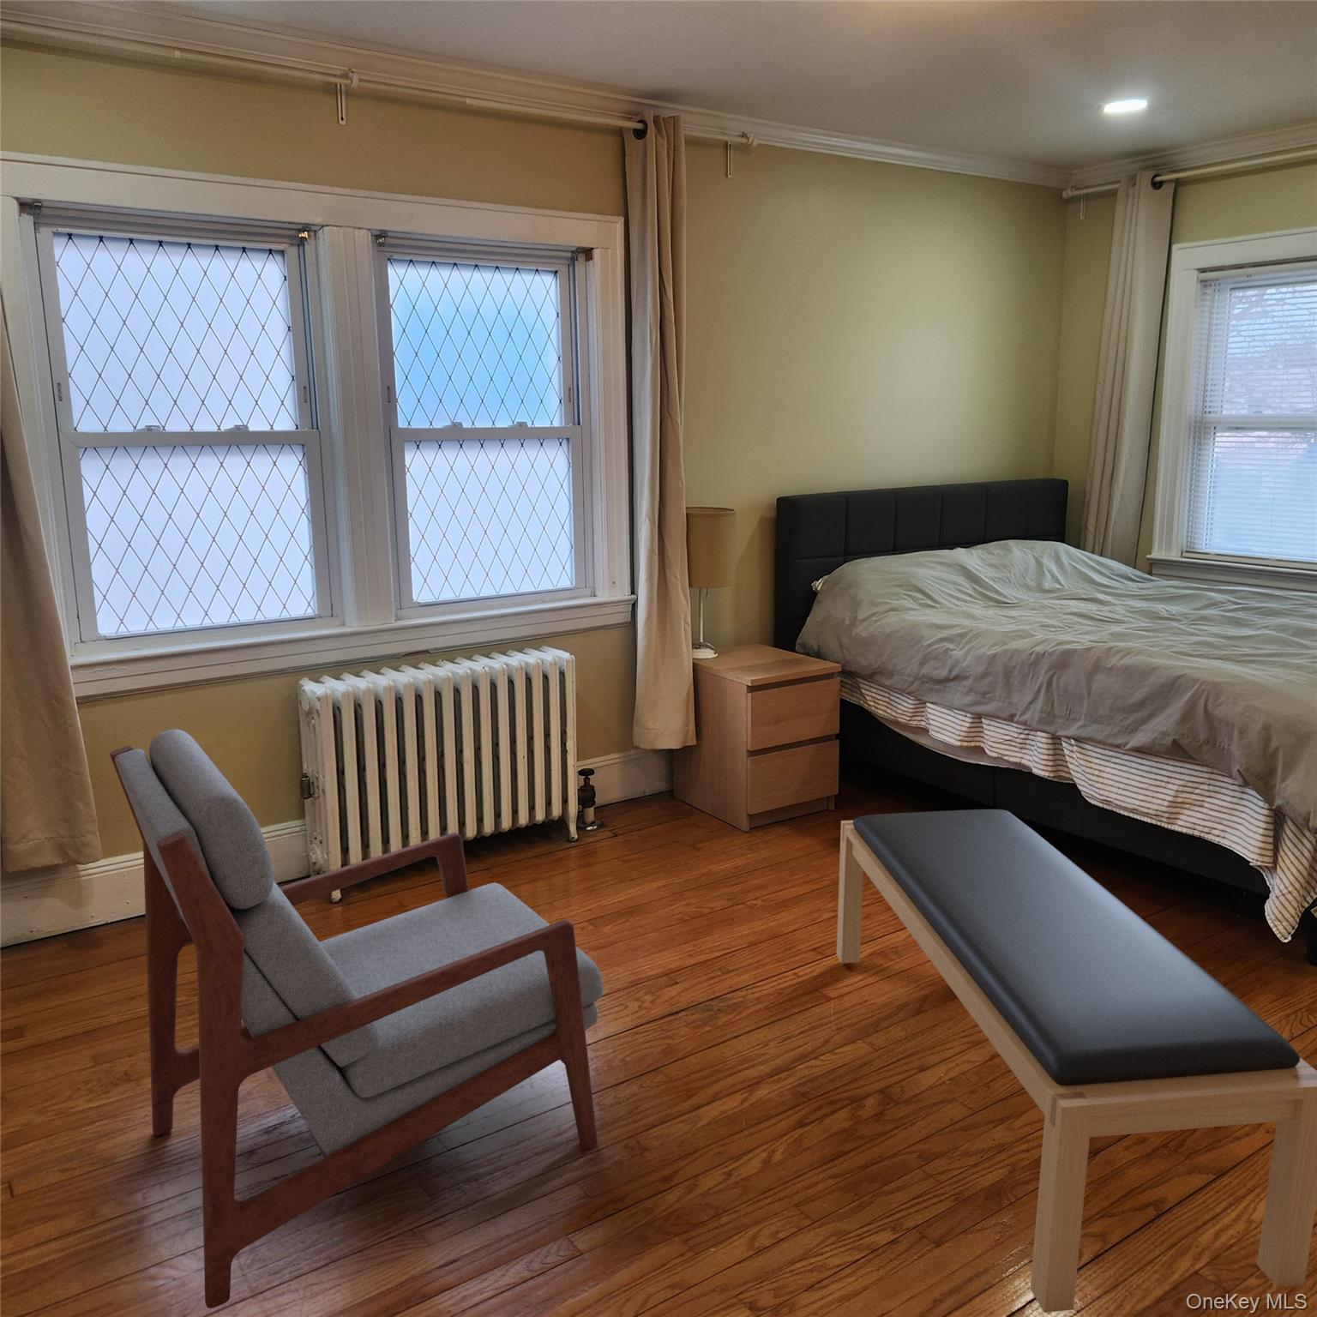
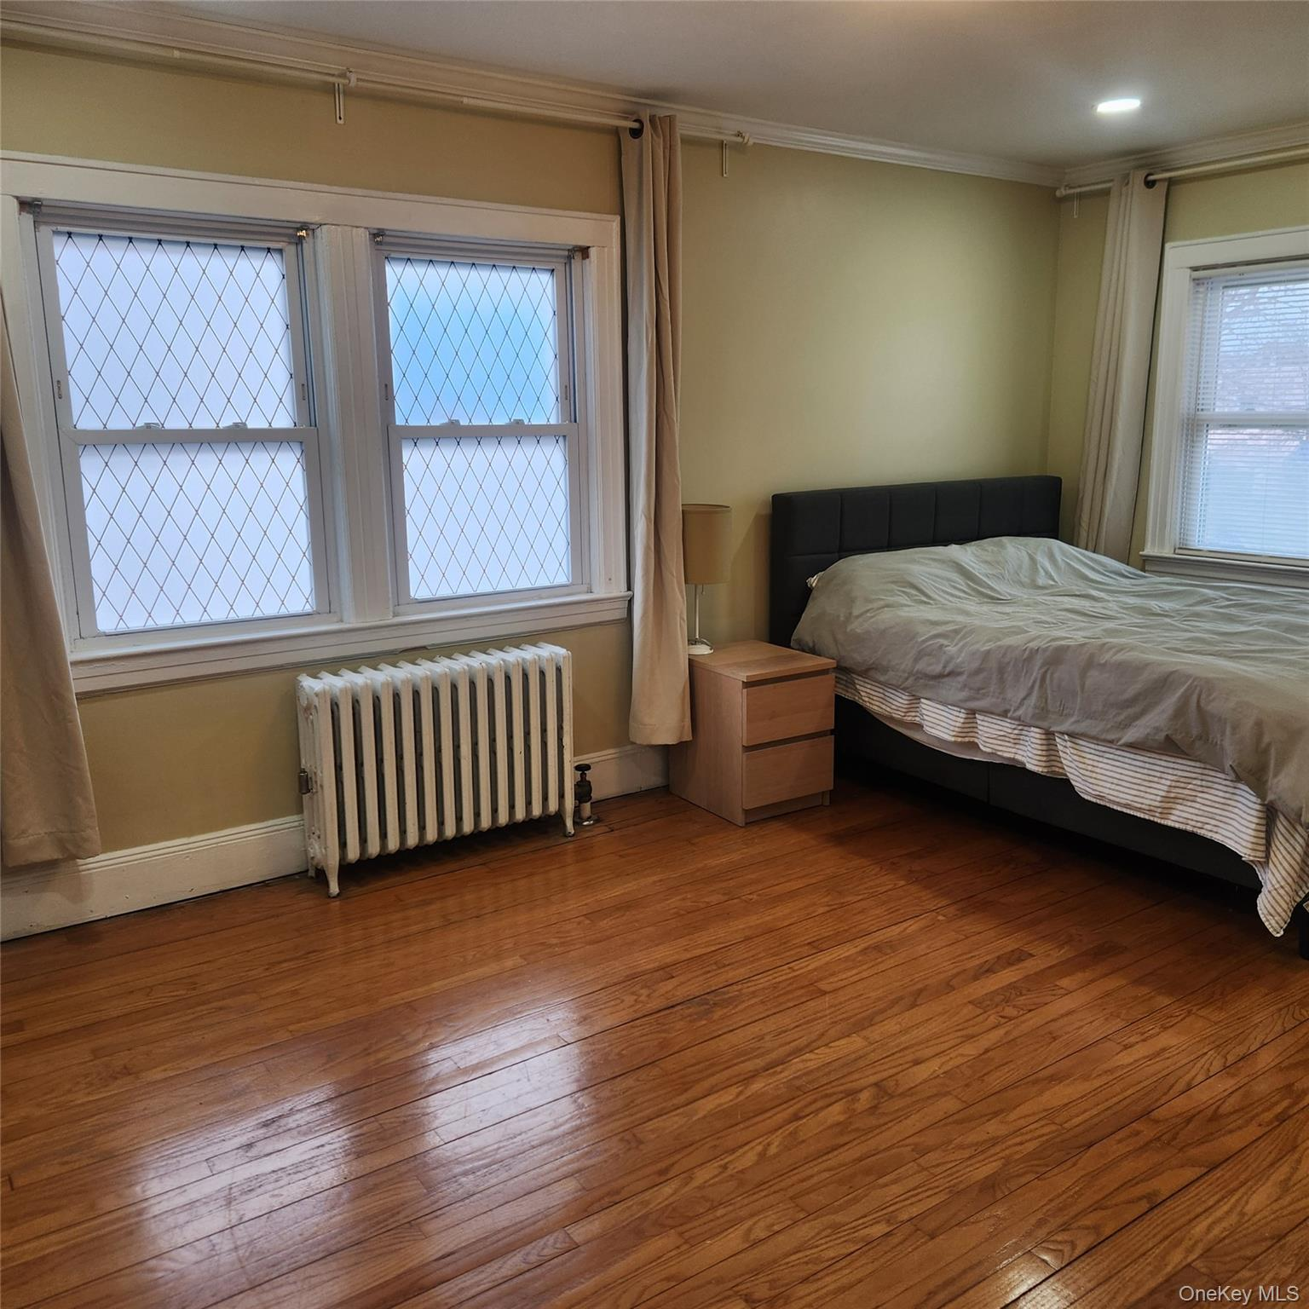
- bench (1020, 991)
- armchair (369, 942)
